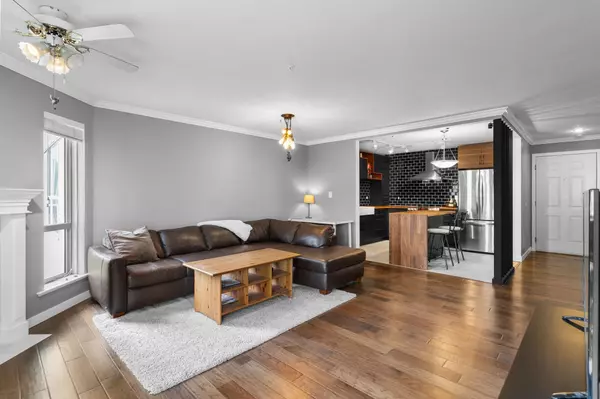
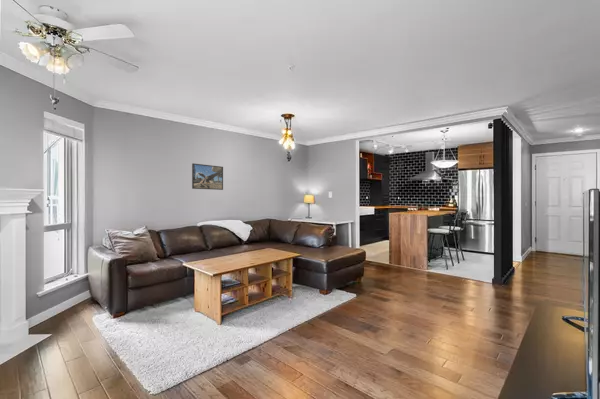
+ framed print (208, 177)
